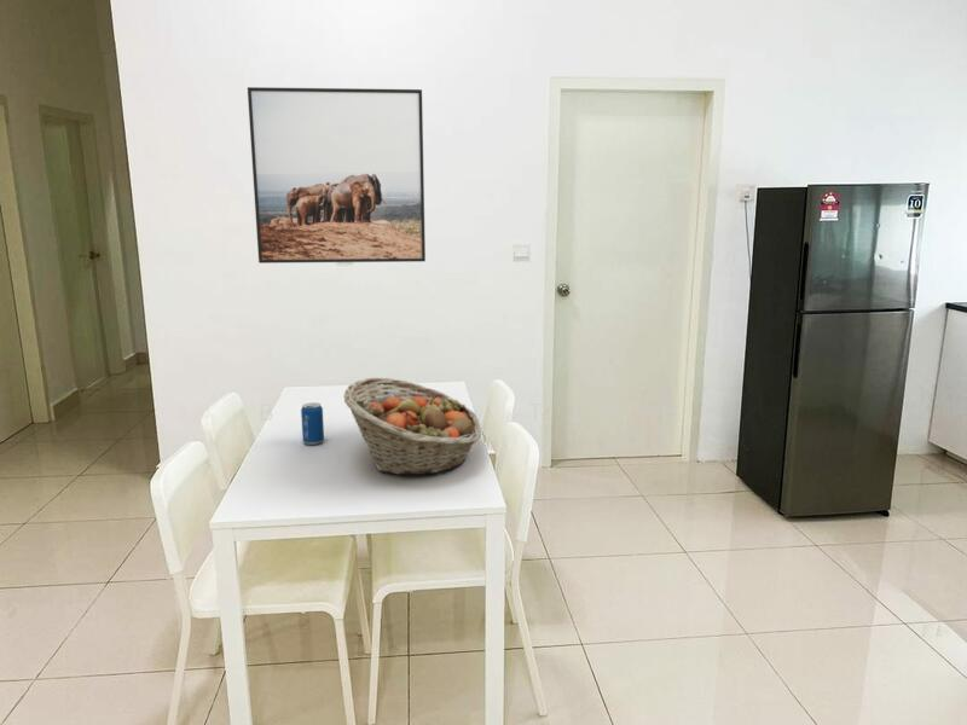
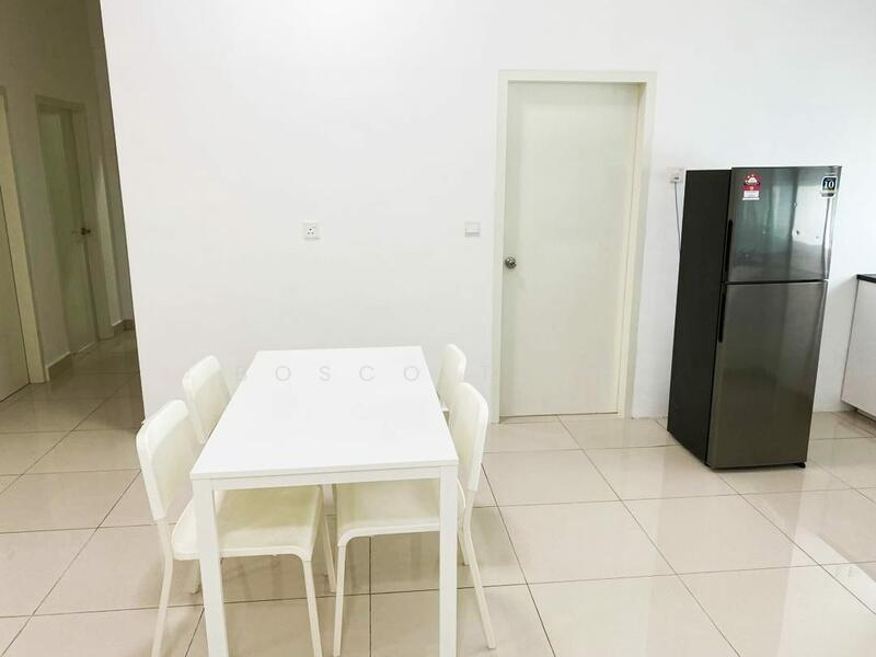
- beverage can (312, 423)
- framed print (338, 176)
- fruit basket (413, 420)
